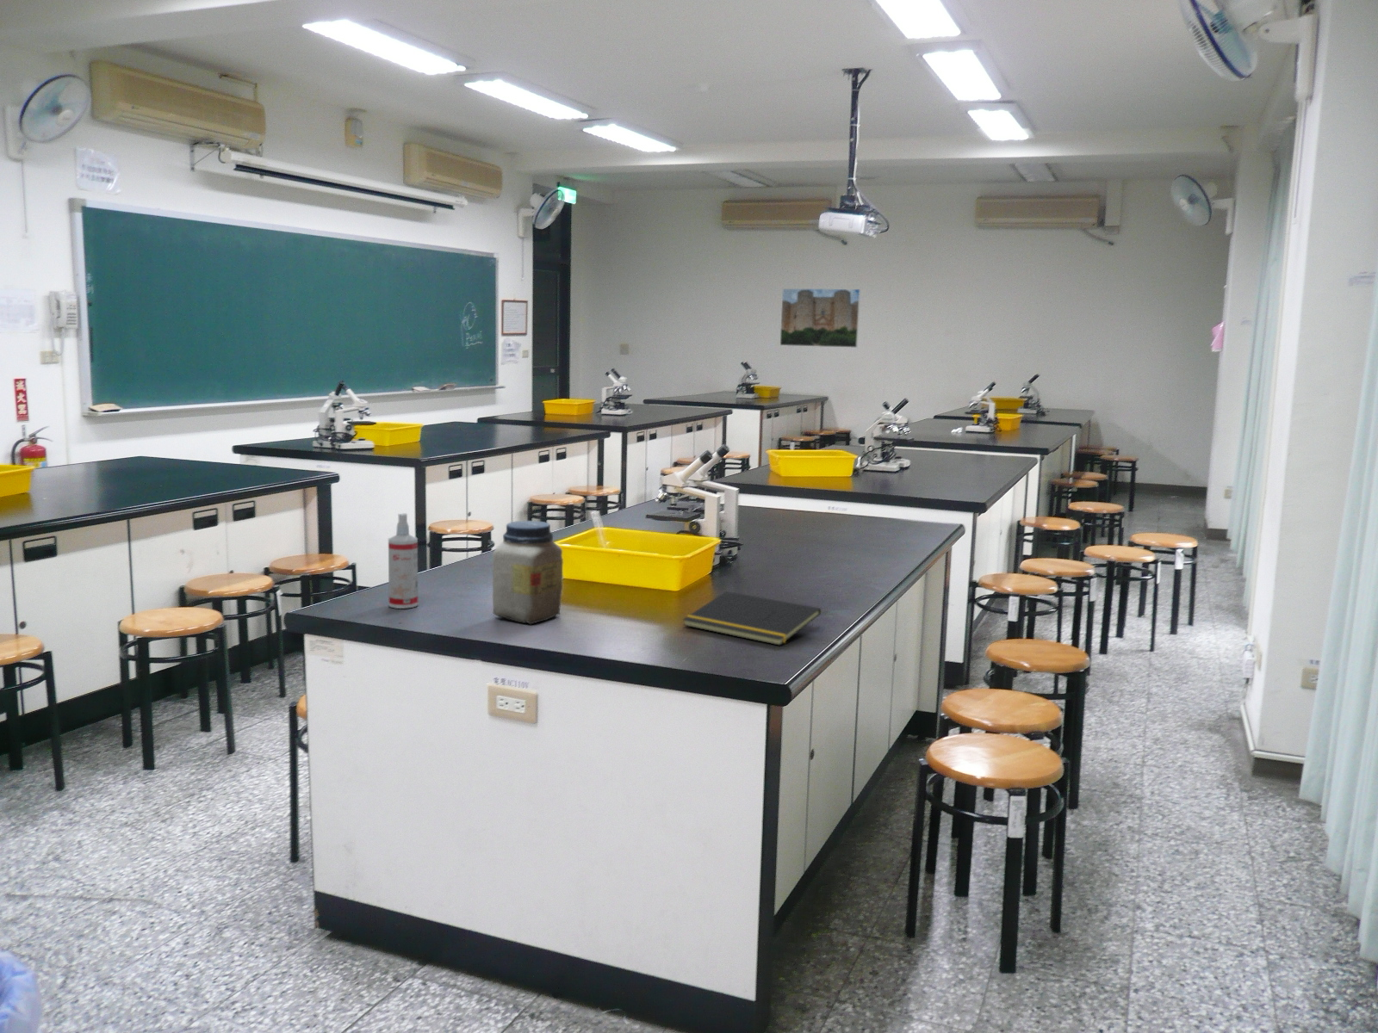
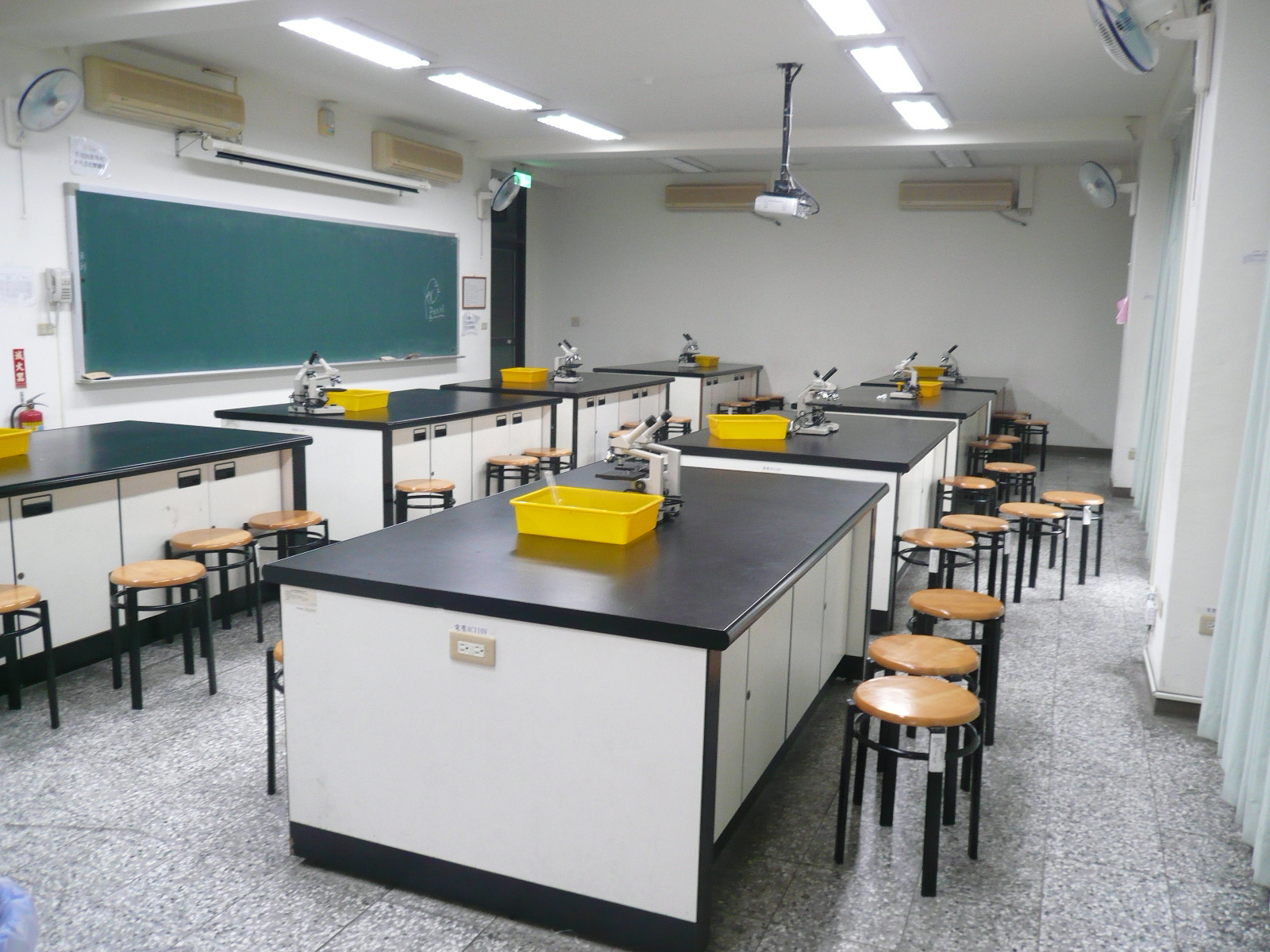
- notepad (752, 616)
- spray bottle (403, 560)
- jar (527, 569)
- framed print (819, 318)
